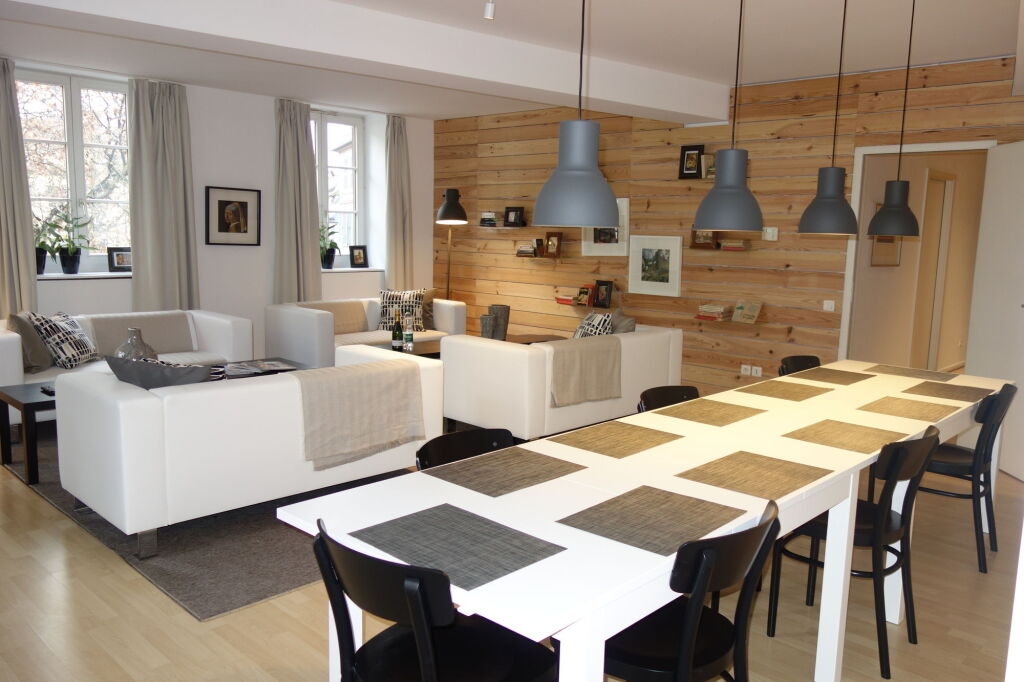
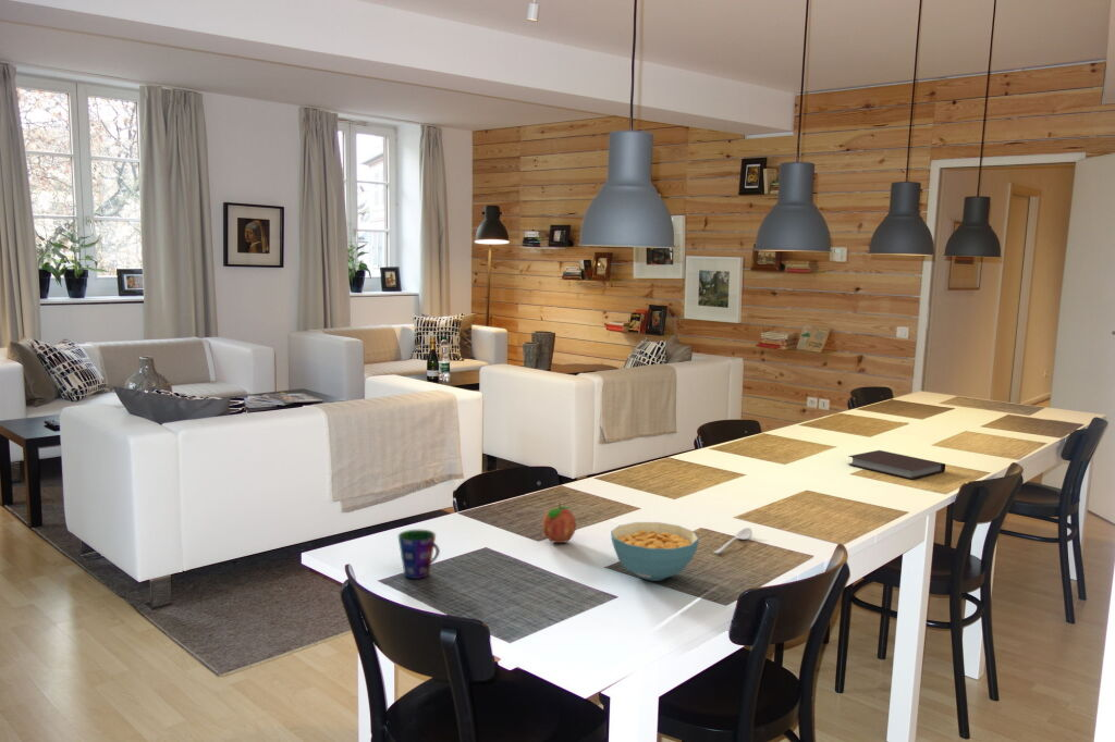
+ cereal bowl (653, 555)
+ fruit (559, 522)
+ cup (420, 556)
+ spoon (732, 540)
+ notebook (895, 463)
